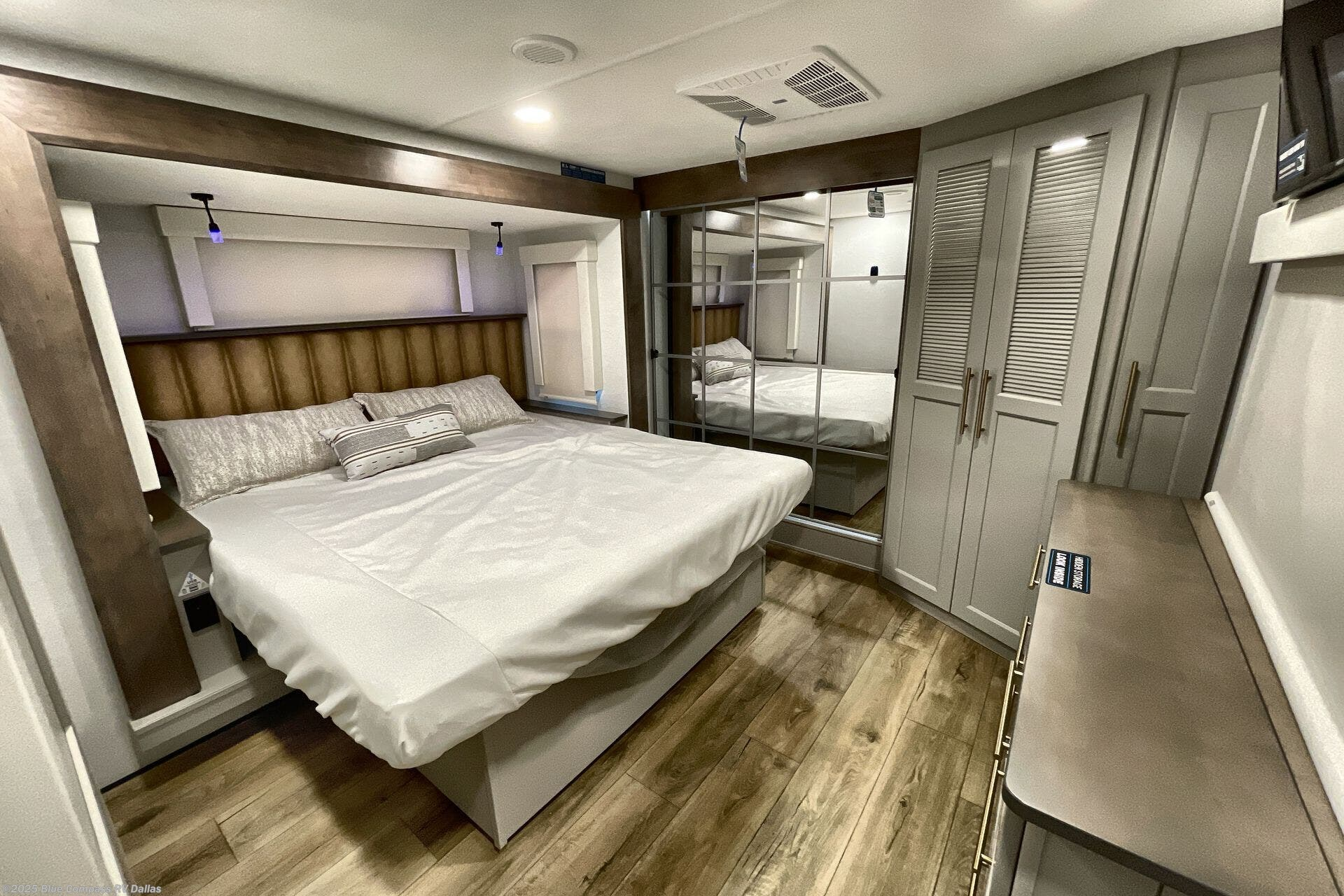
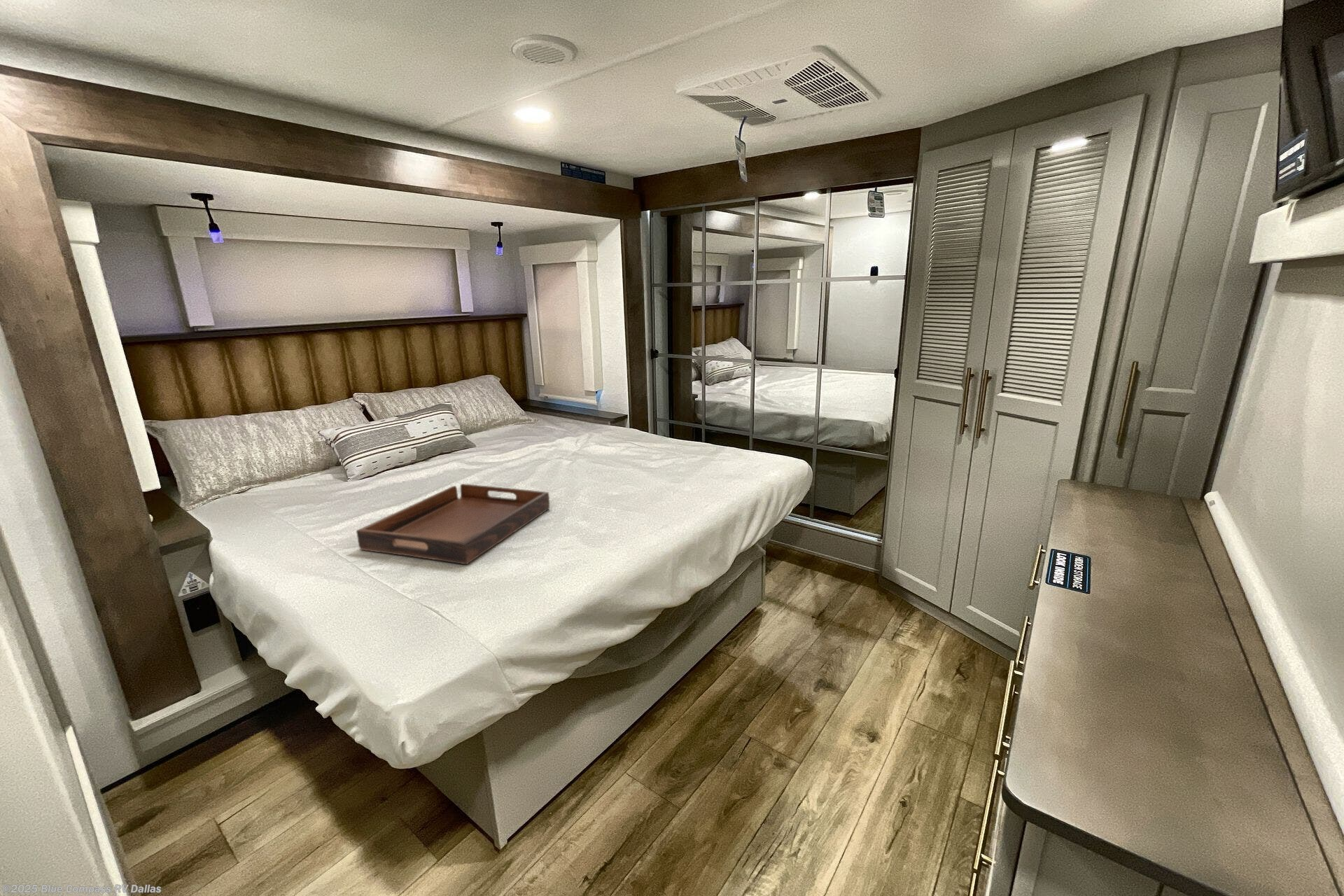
+ serving tray (462, 518)
